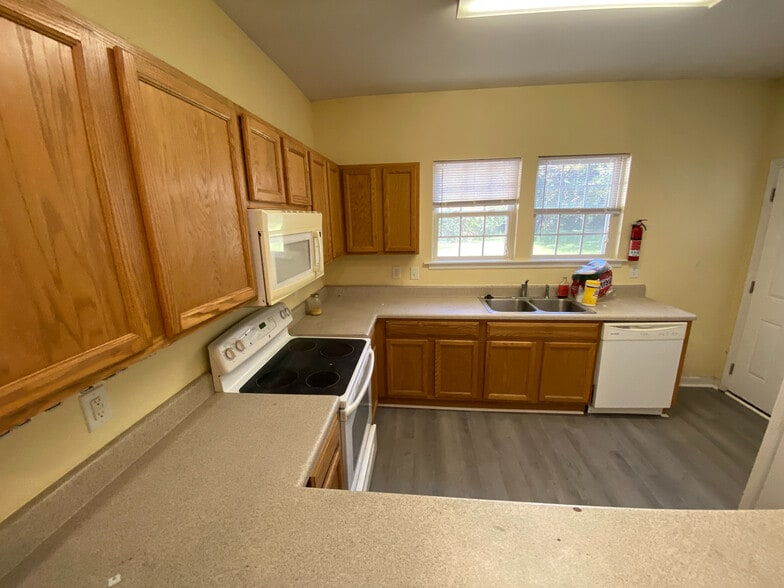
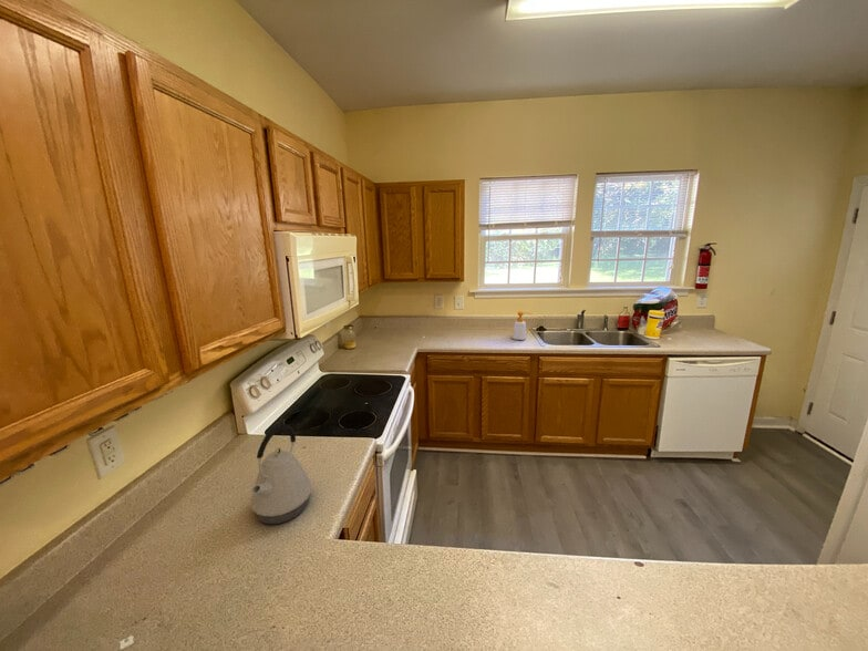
+ kettle (278, 469)
+ soap bottle (523, 326)
